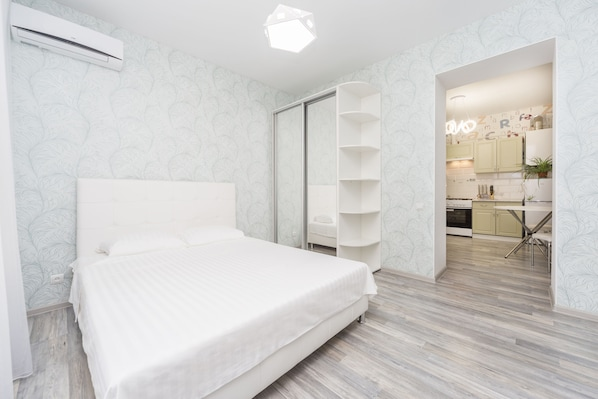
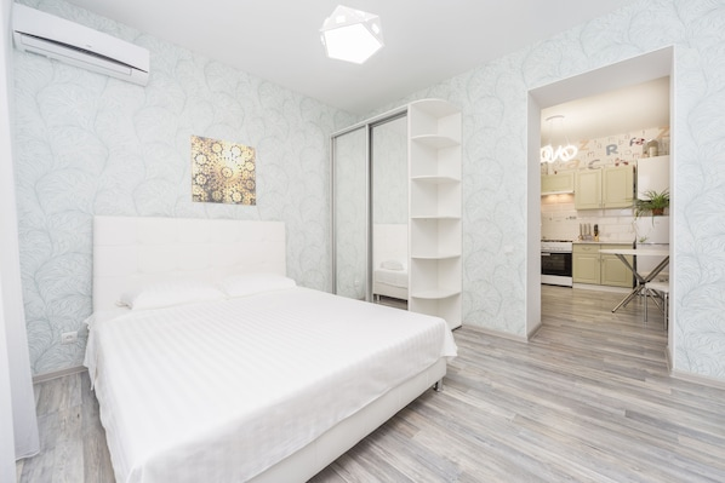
+ wall art (226, 172)
